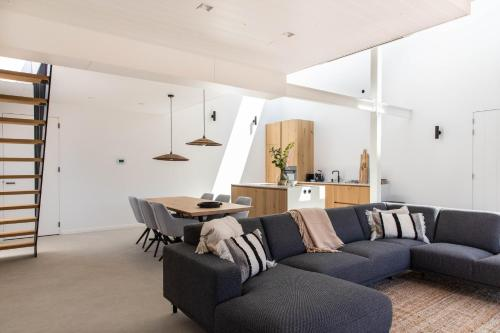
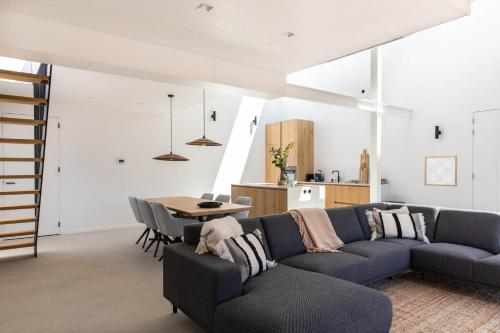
+ wall art (439, 169)
